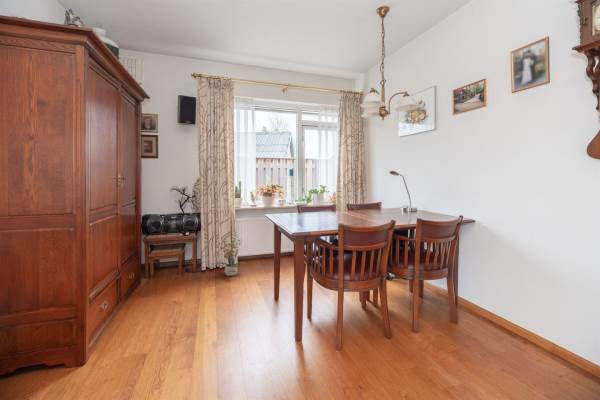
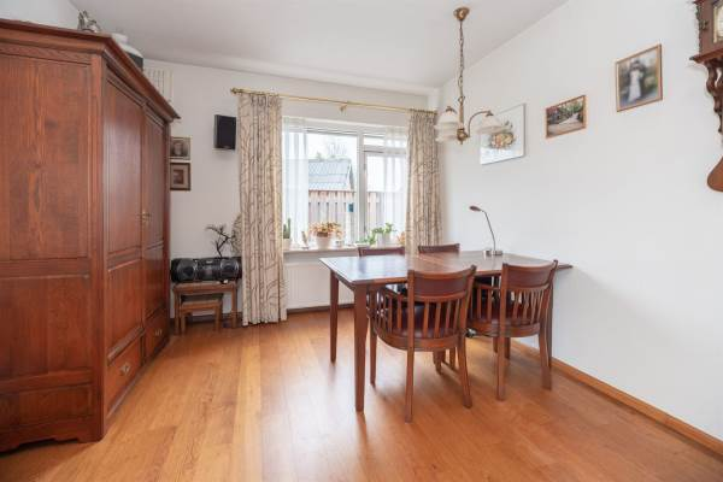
- potted plant (229, 256)
